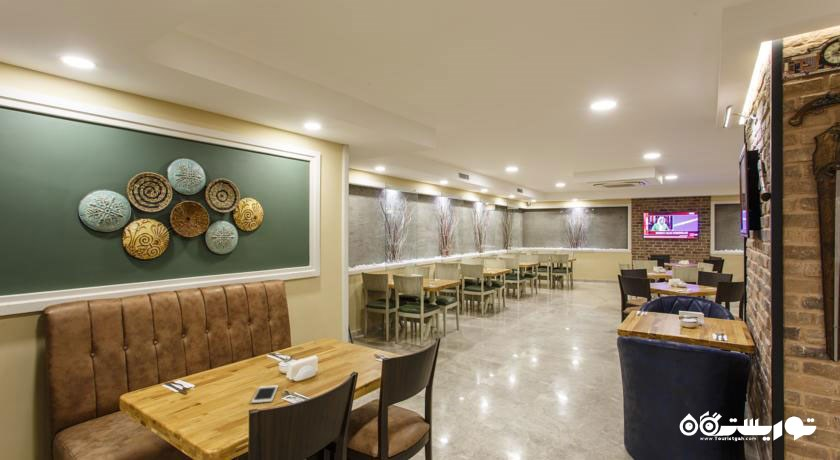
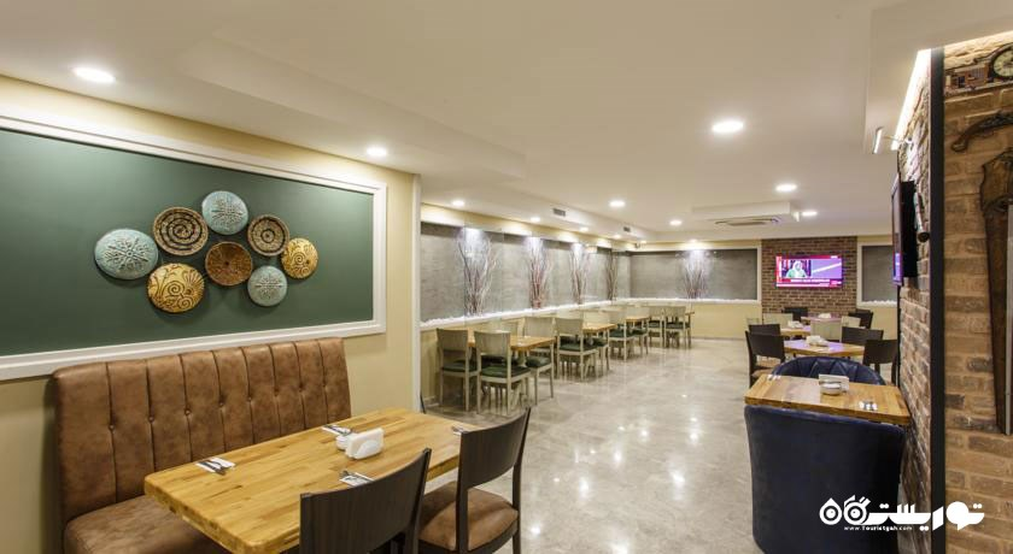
- cell phone (265, 393)
